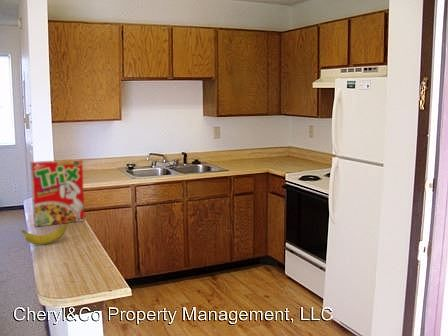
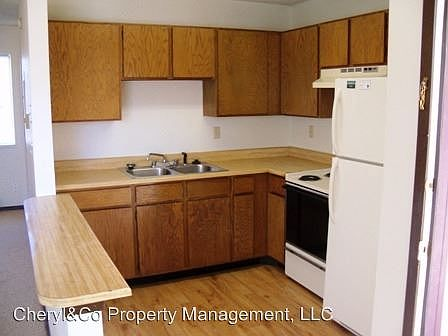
- banana (45, 235)
- cereal box (58, 191)
